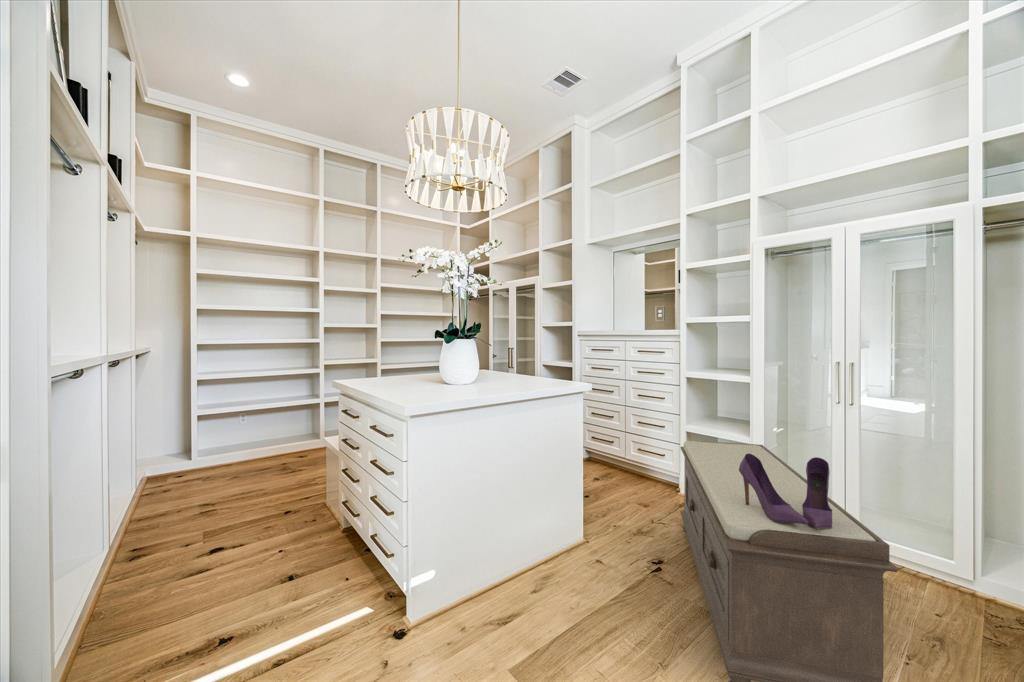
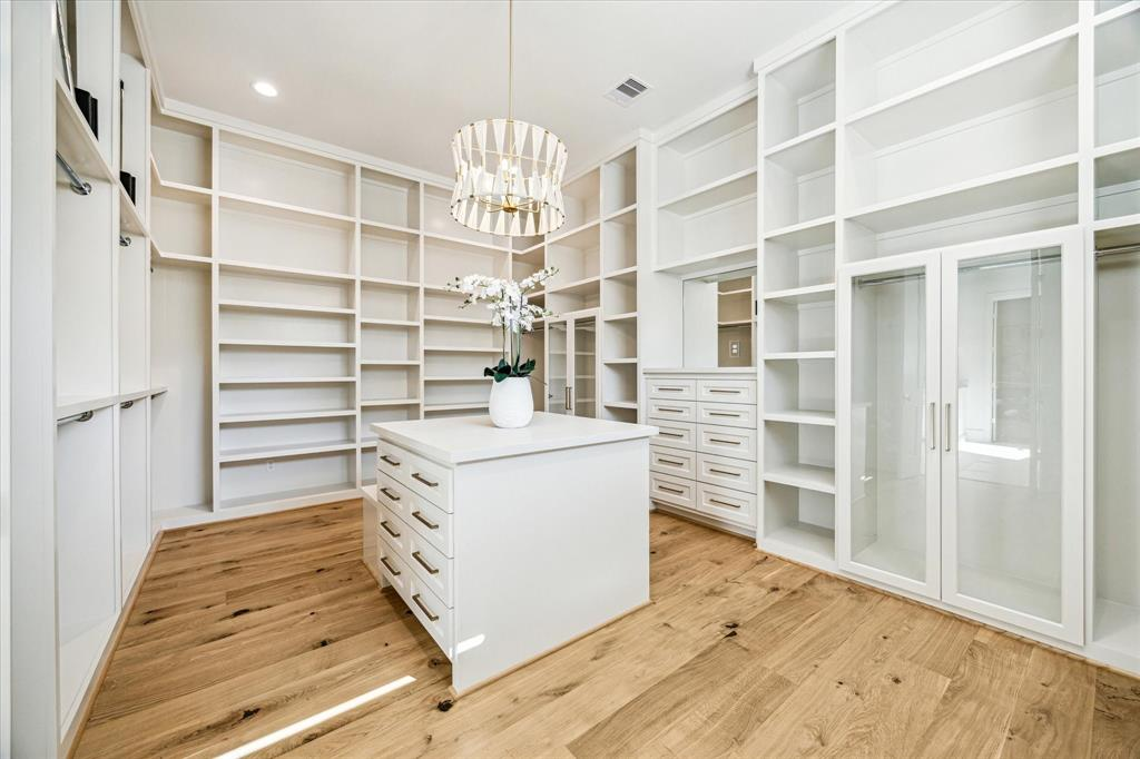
- bench (749, 534)
- high heel shoe (777, 493)
